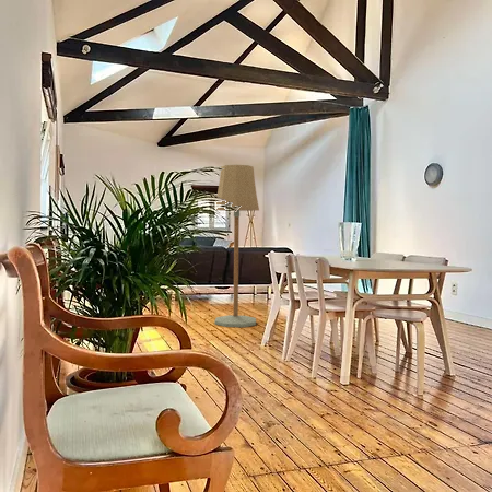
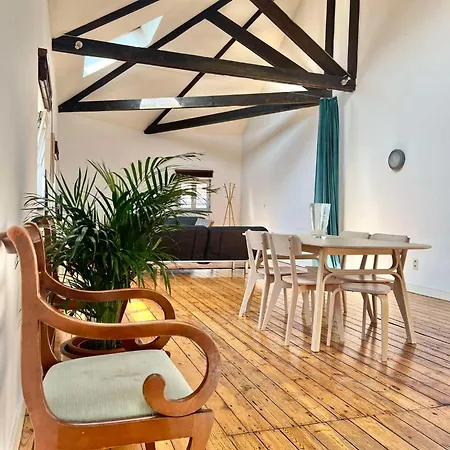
- floor lamp (236, 245)
